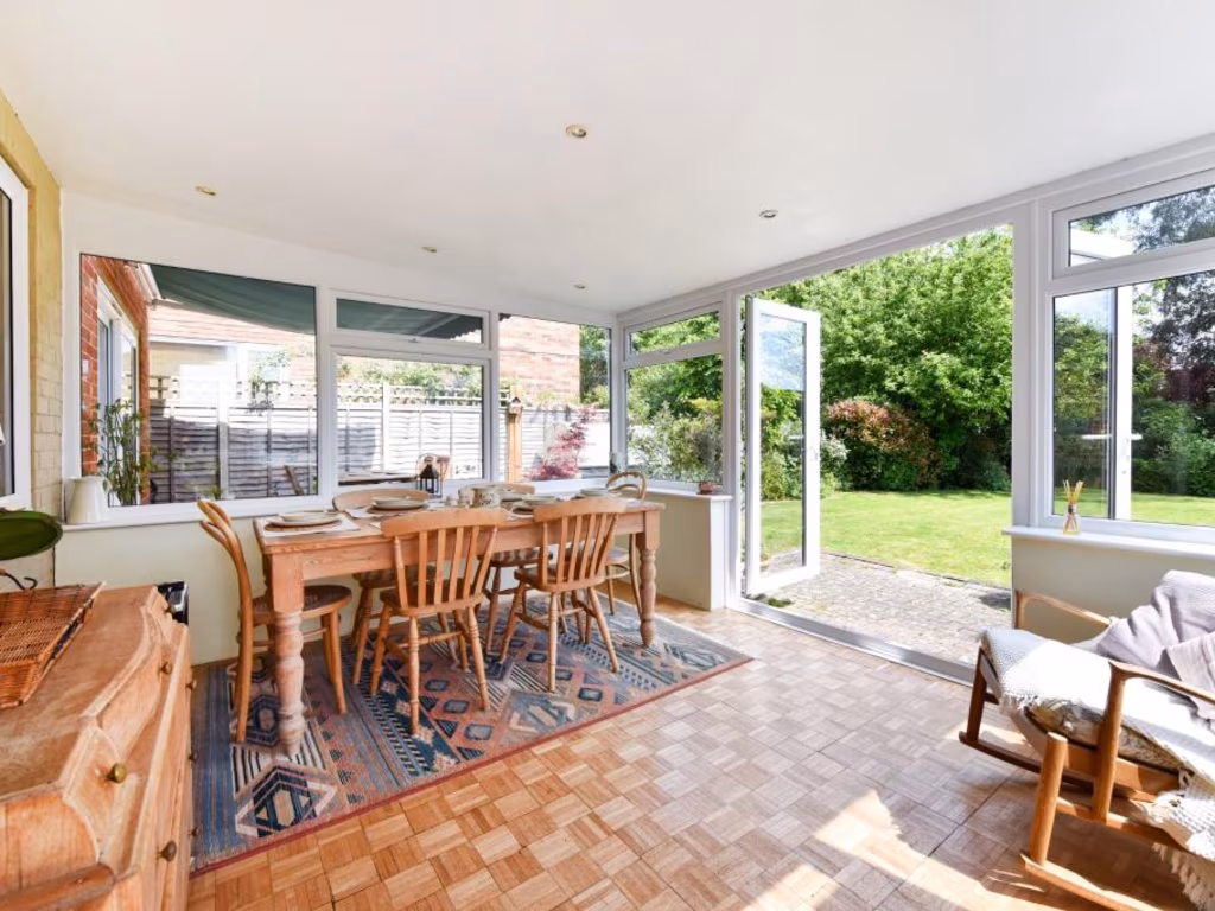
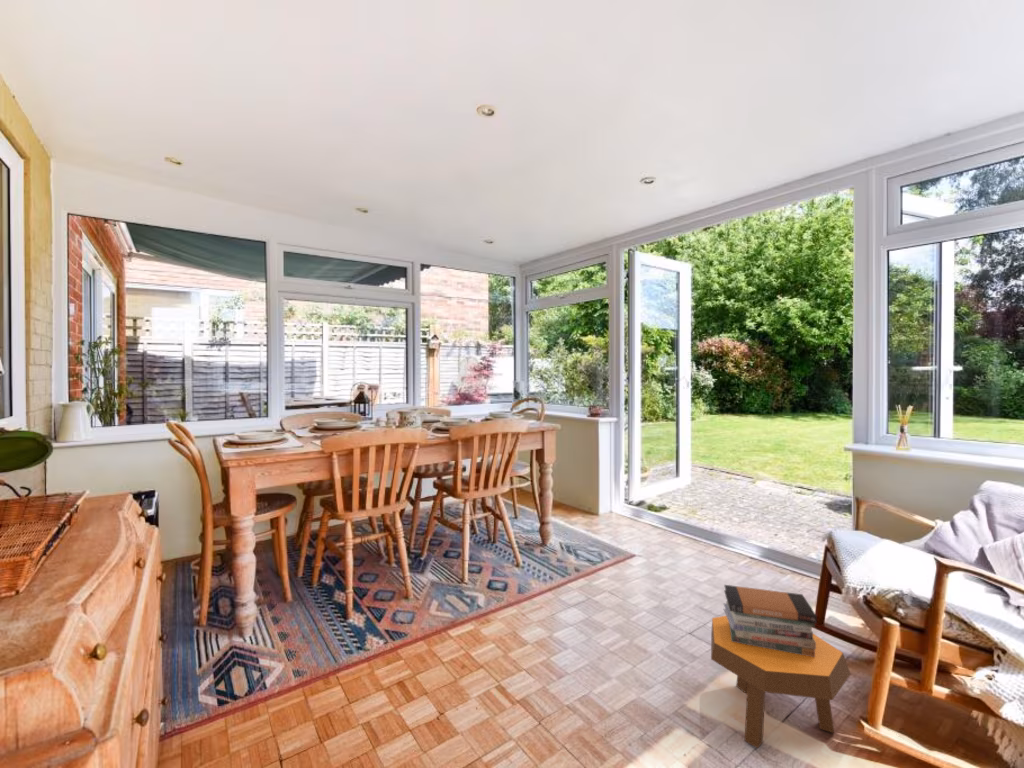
+ footstool (772, 675)
+ book stack (767, 617)
